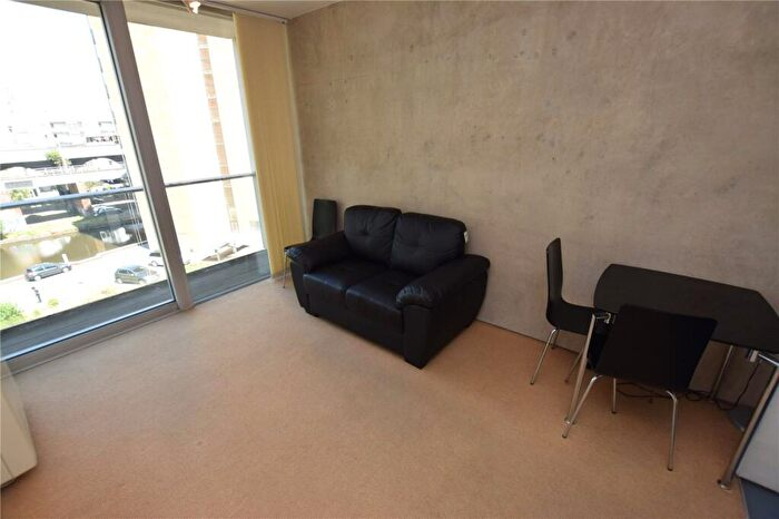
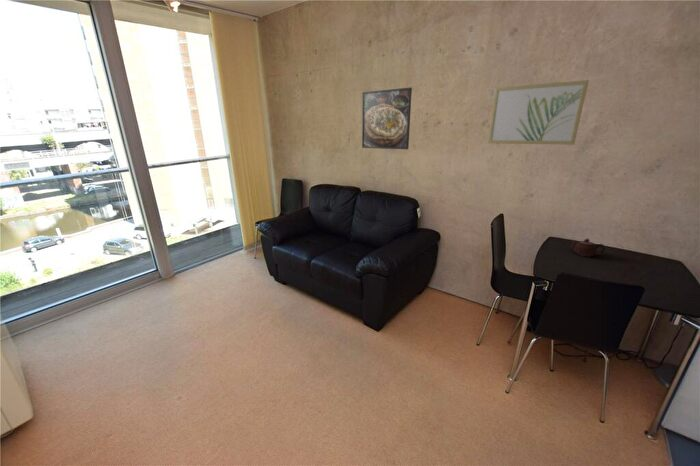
+ wall art (533, 115)
+ teapot (586, 246)
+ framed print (384, 120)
